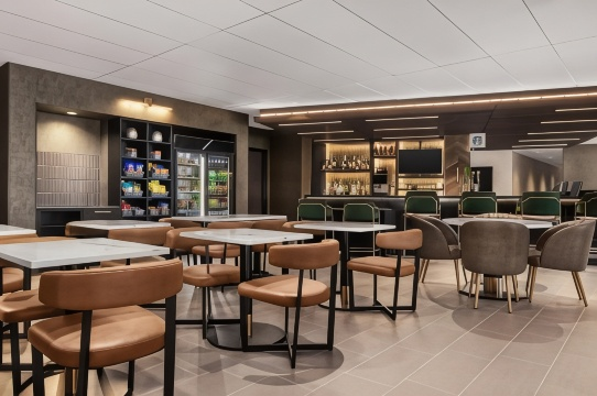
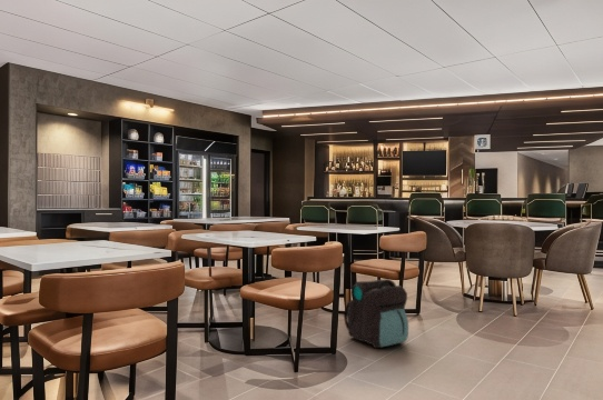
+ backpack (376, 309)
